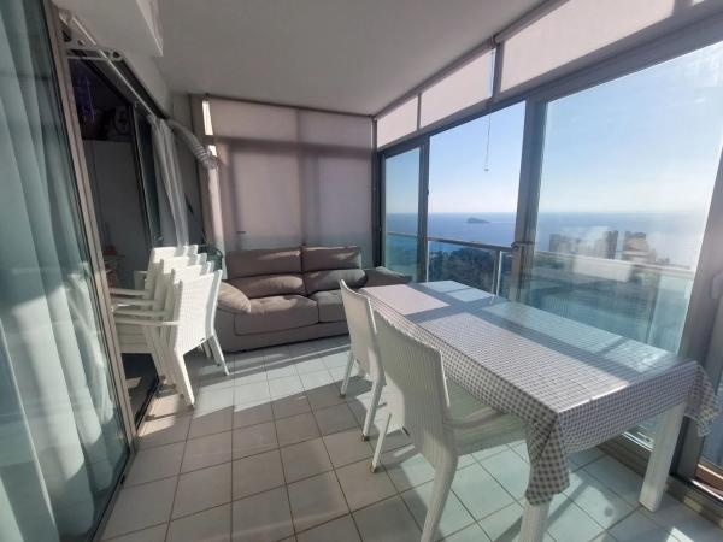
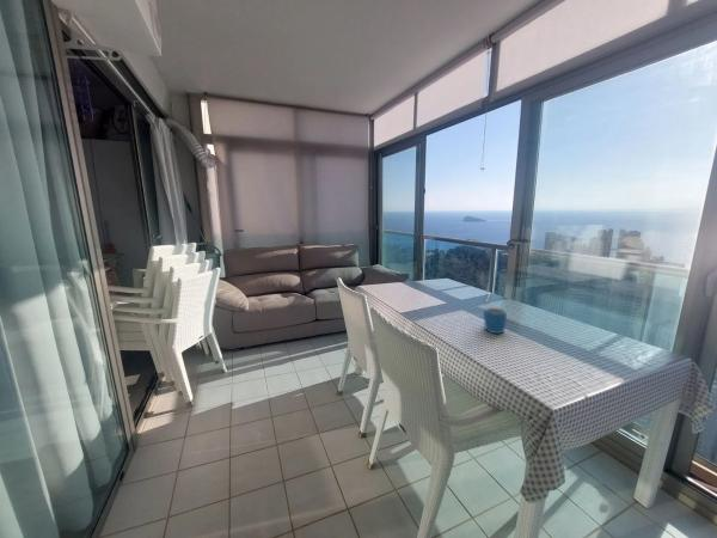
+ mug (492, 319)
